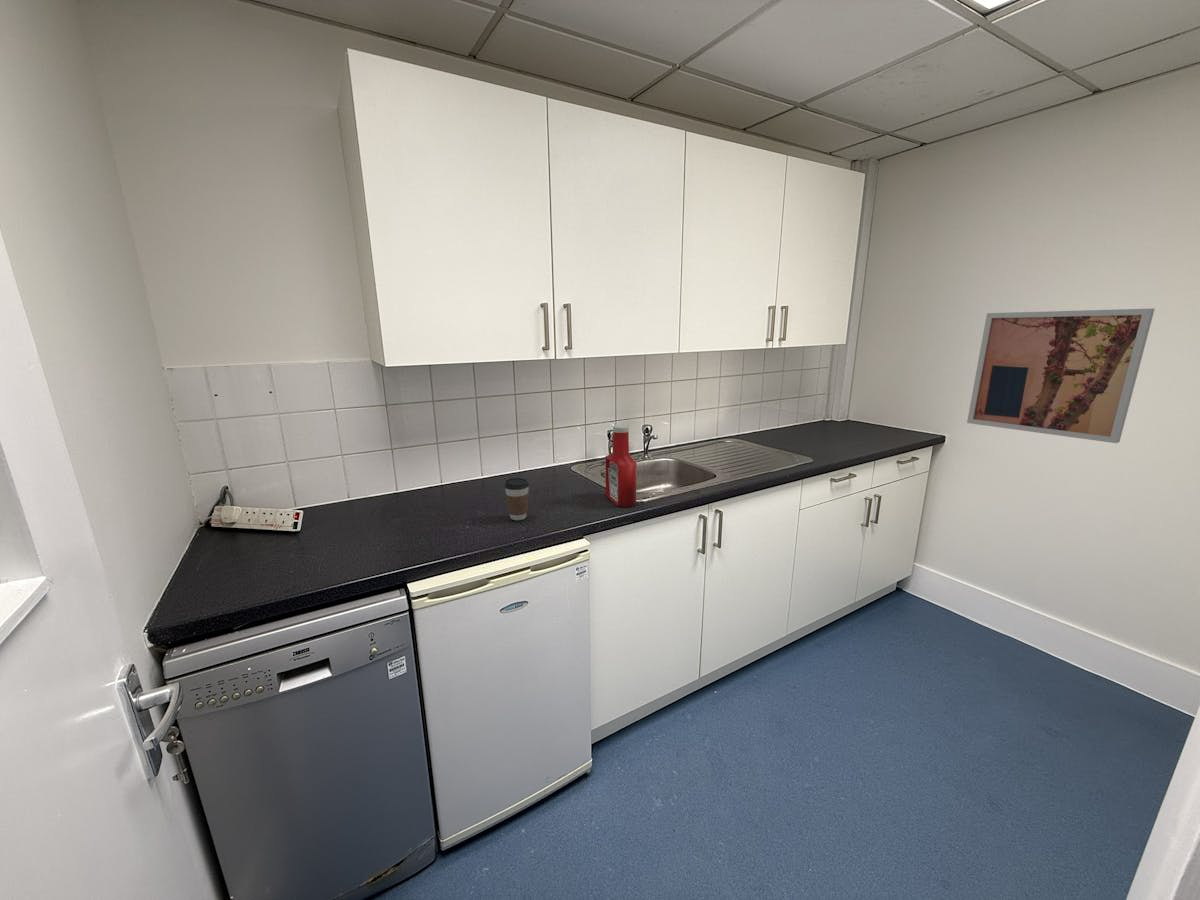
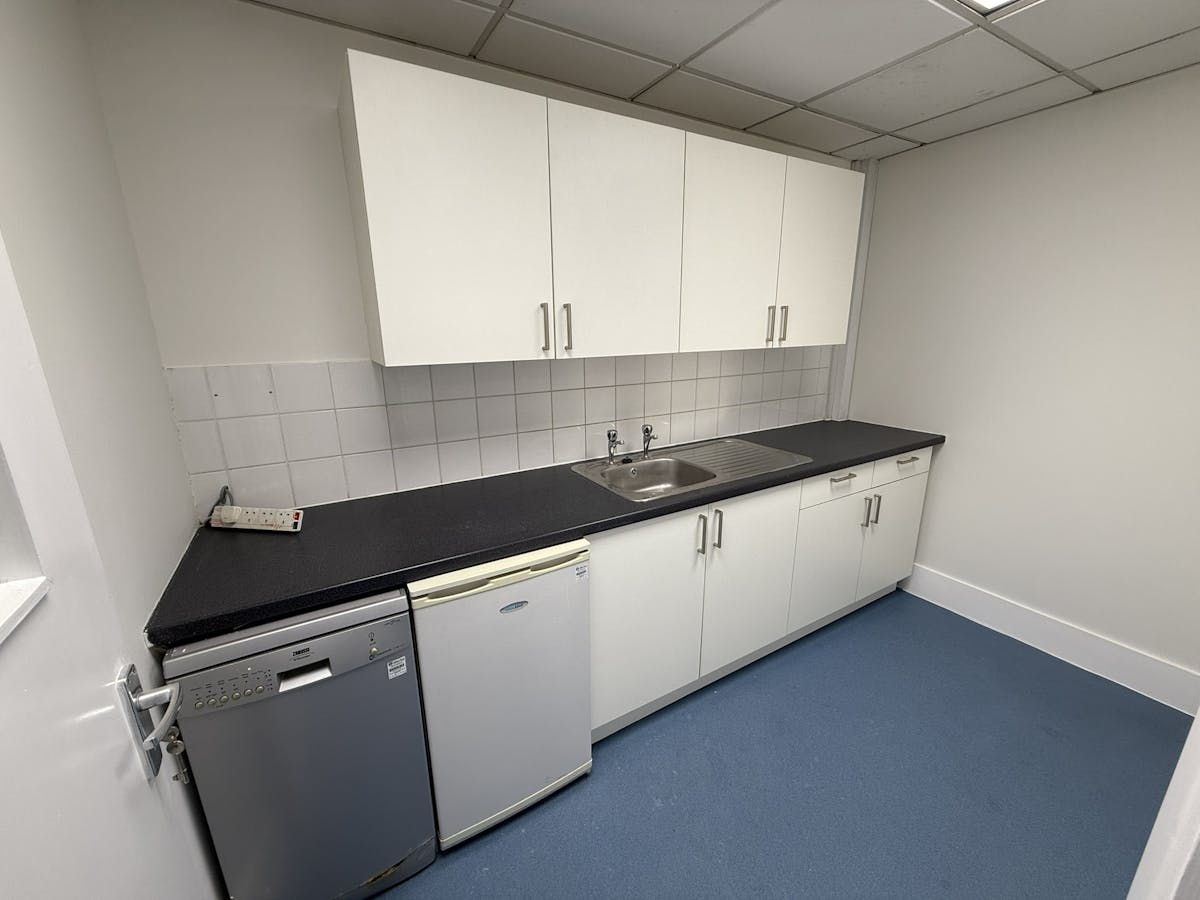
- soap bottle (620, 463)
- wall art (1048, 373)
- coffee cup (517, 499)
